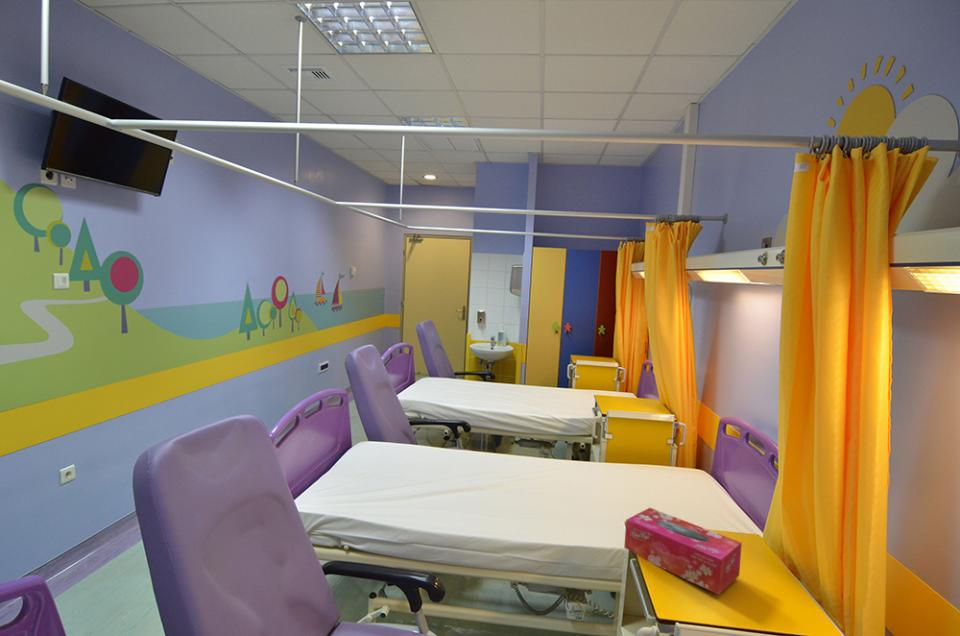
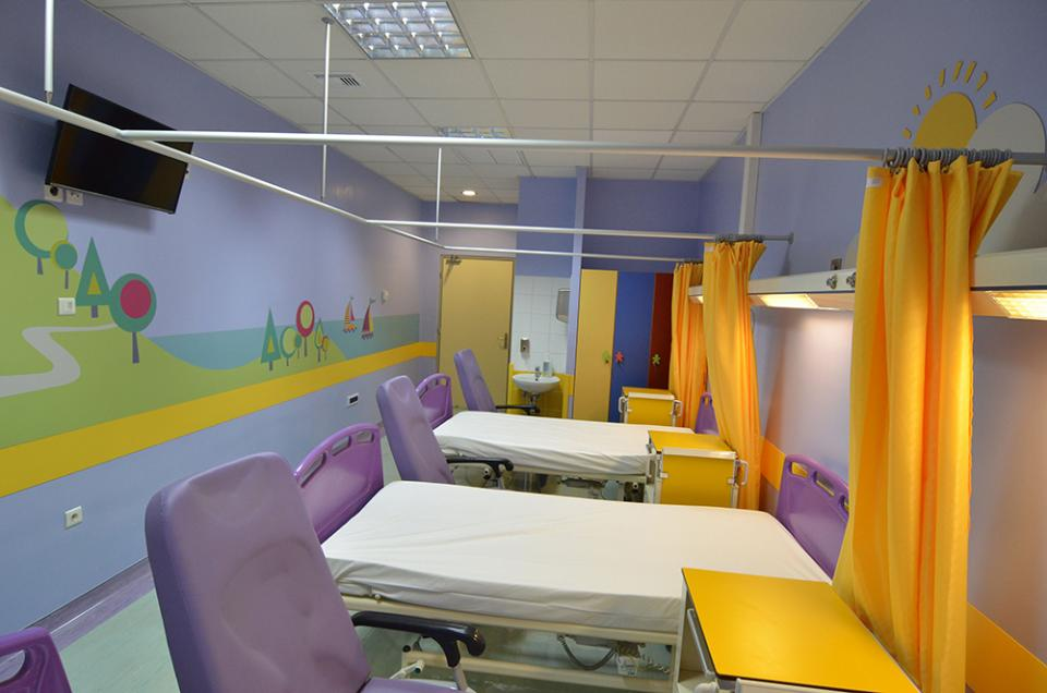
- tissue box (680, 546)
